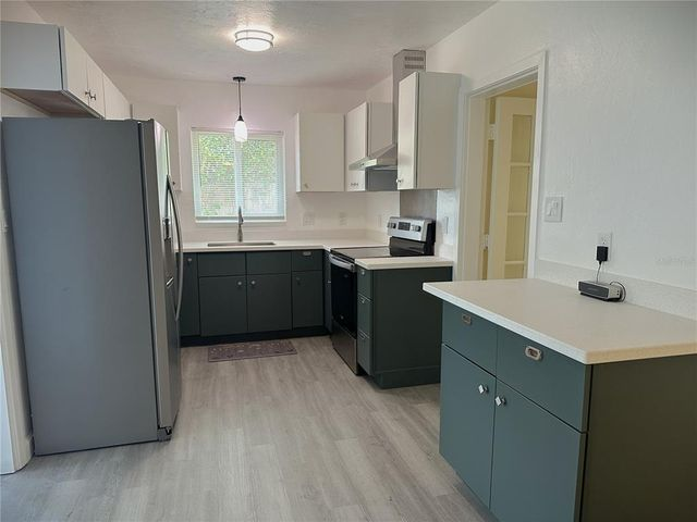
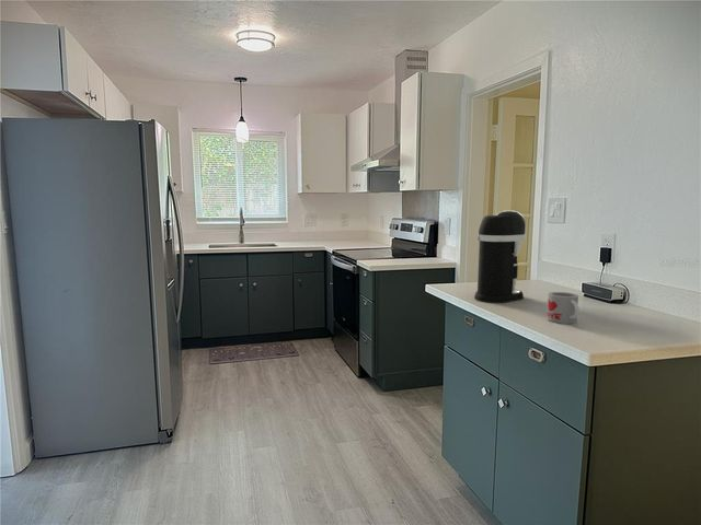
+ coffee maker (501, 254)
+ mug (565, 307)
